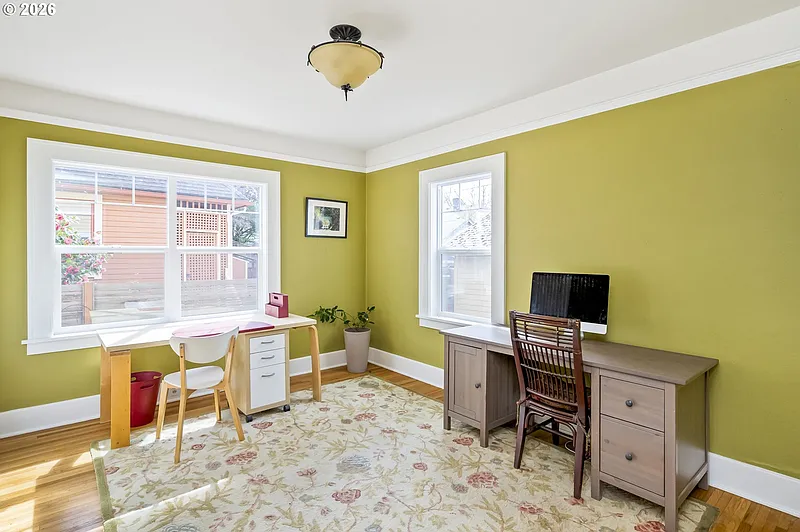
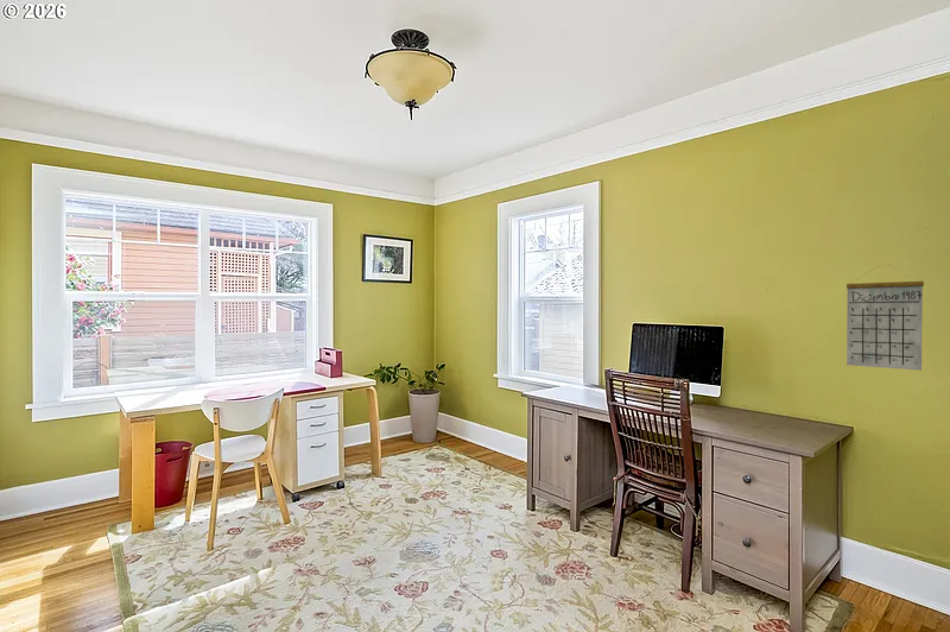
+ calendar (882, 315)
